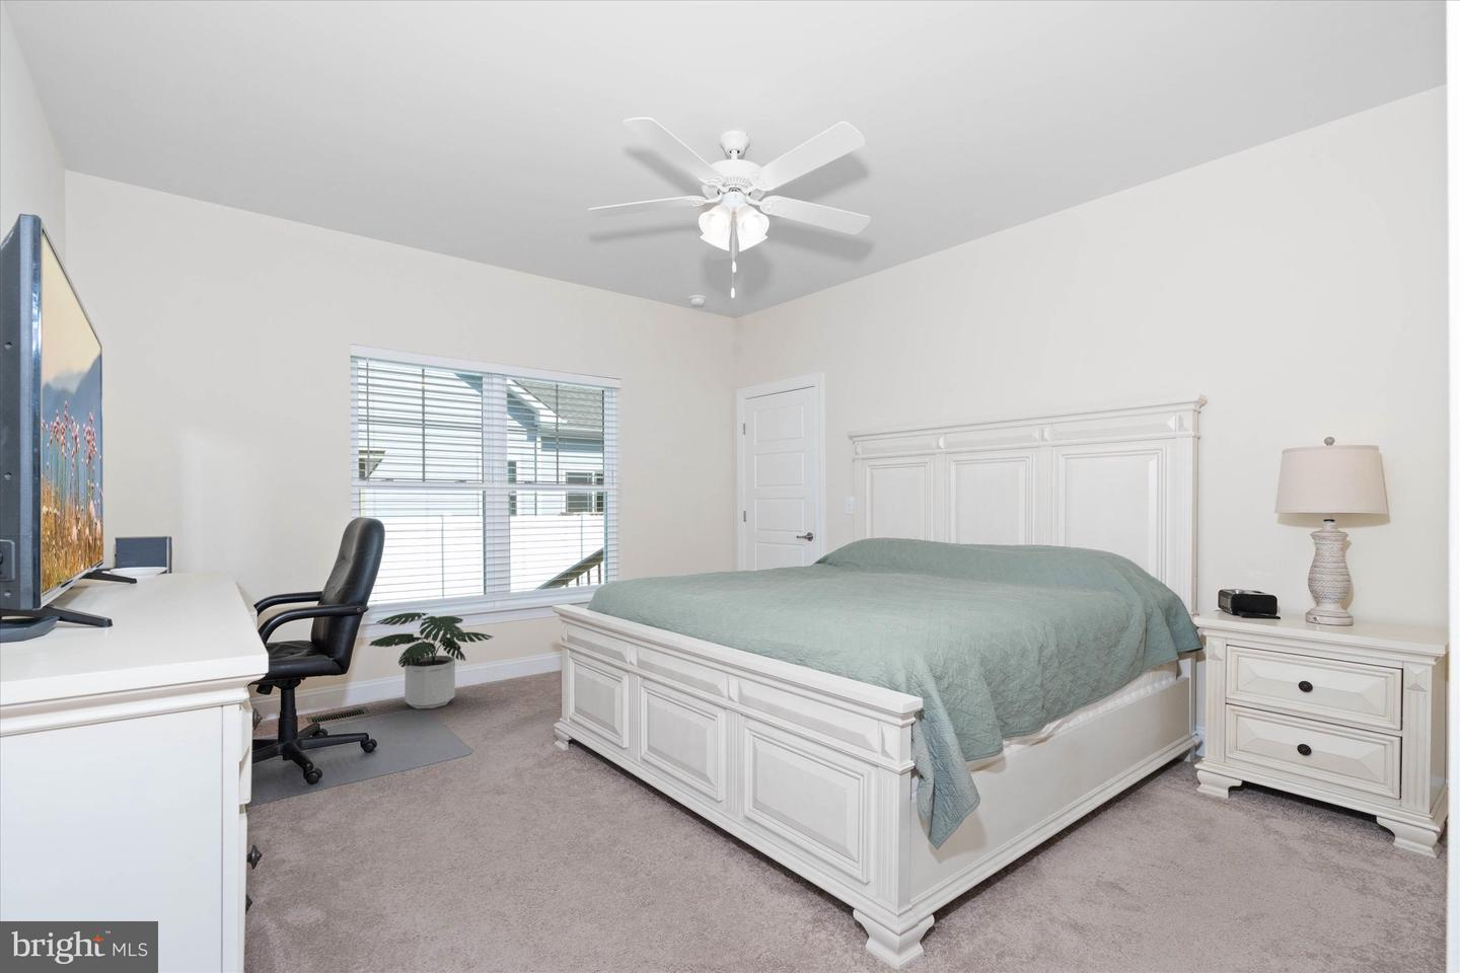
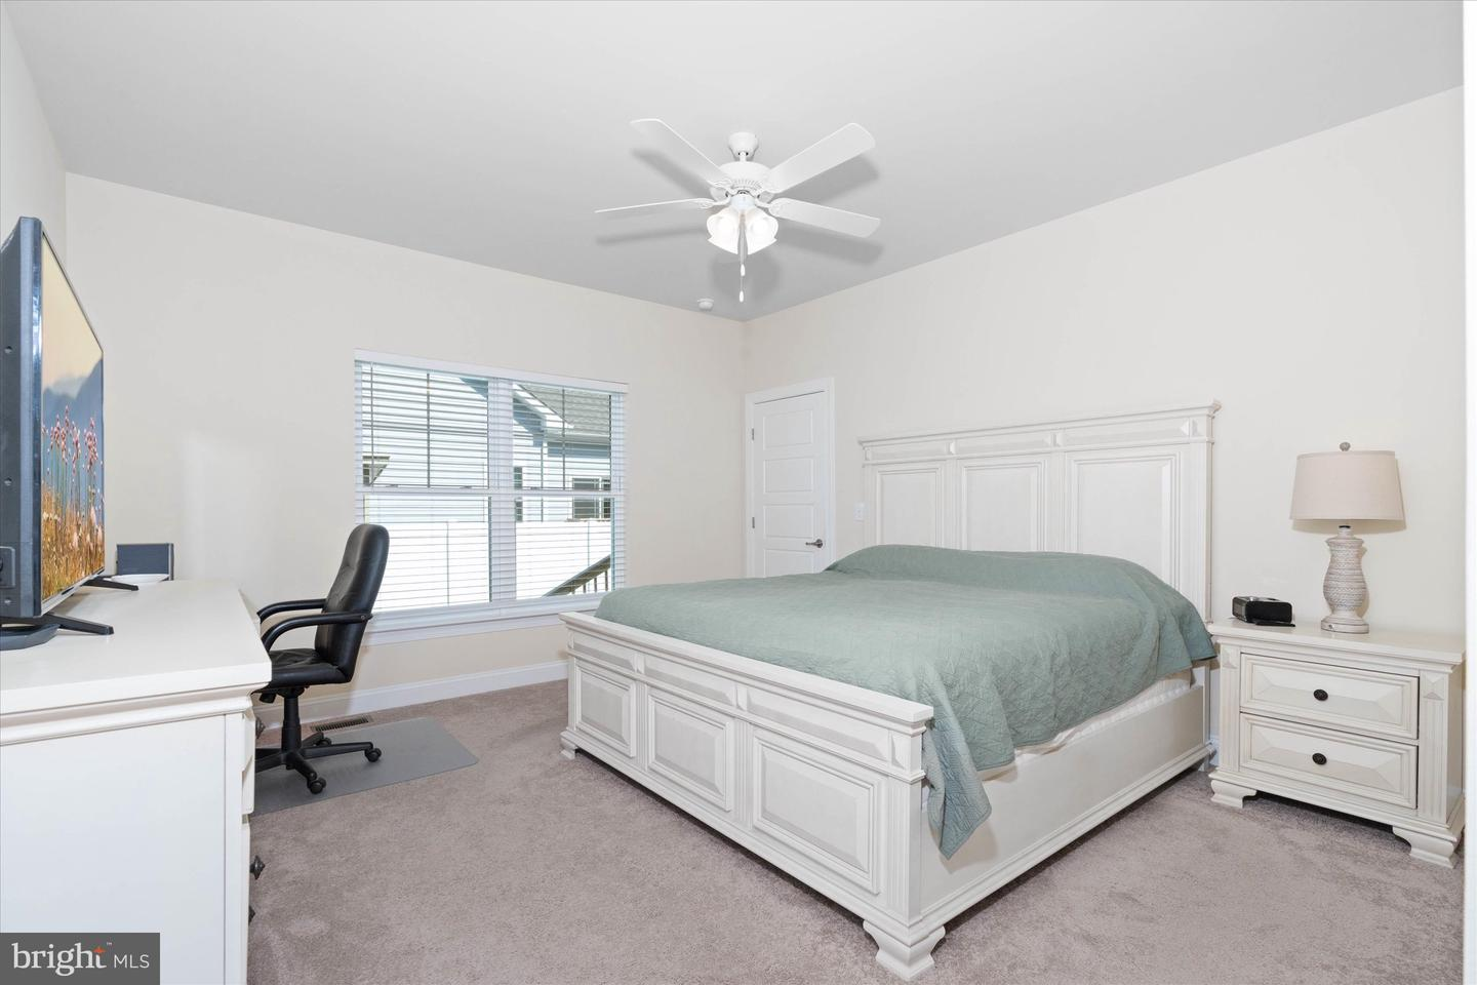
- potted plant (433, 658)
